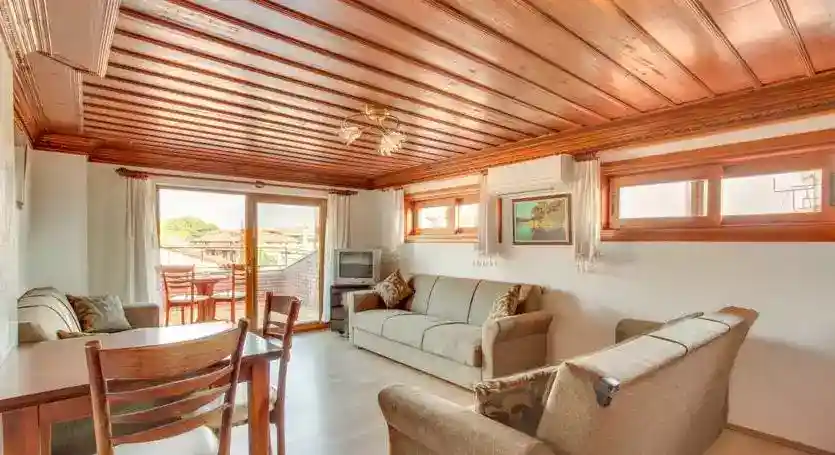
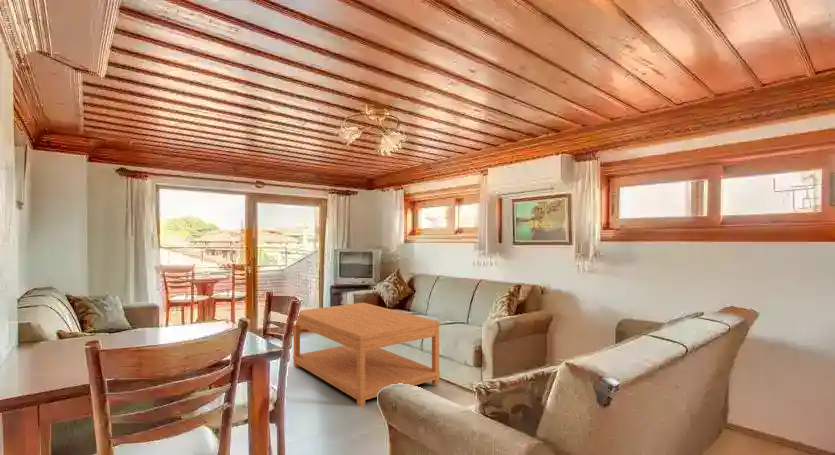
+ coffee table (362, 345)
